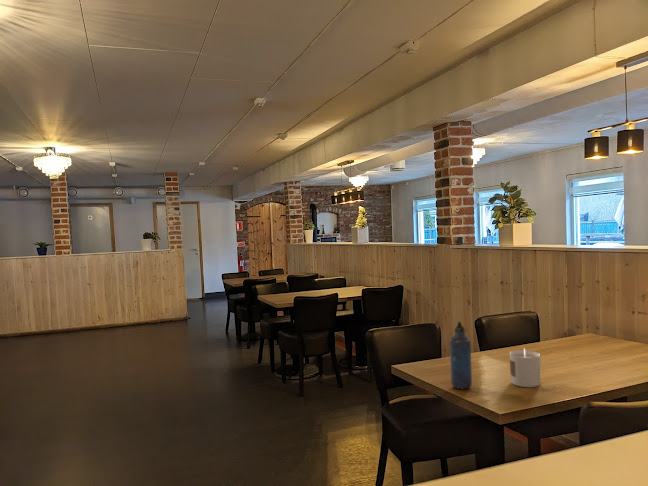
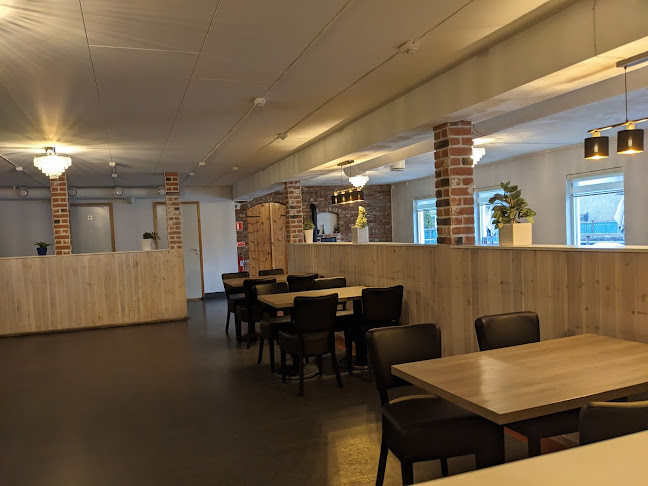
- water bottle (460, 354)
- candle (524, 365)
